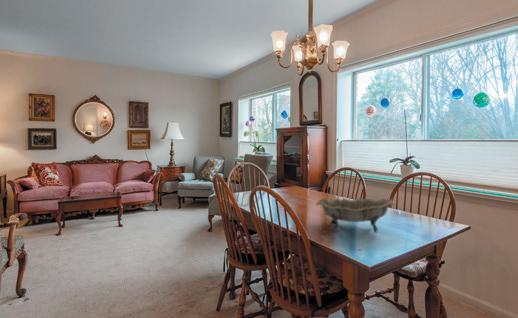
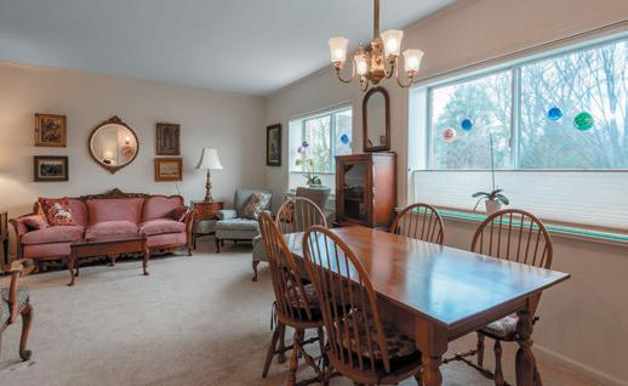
- decorative bowl (353, 213)
